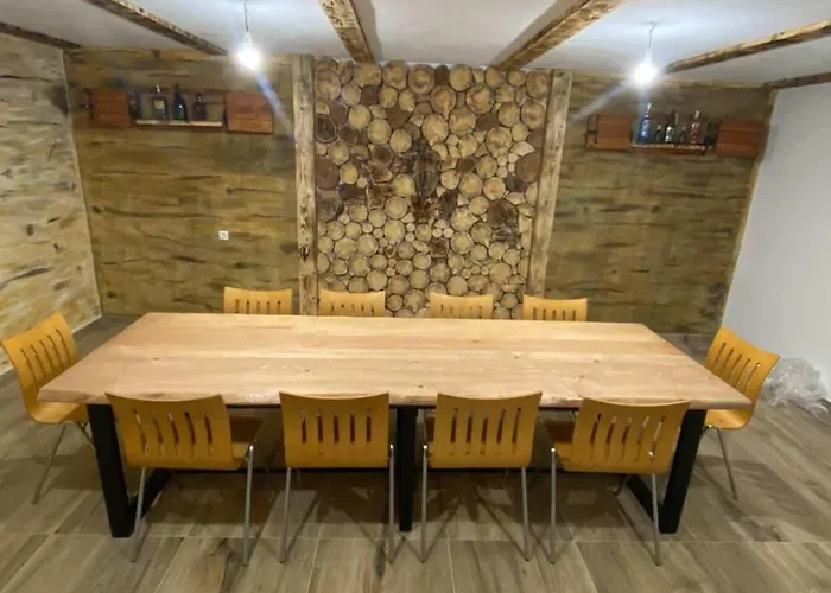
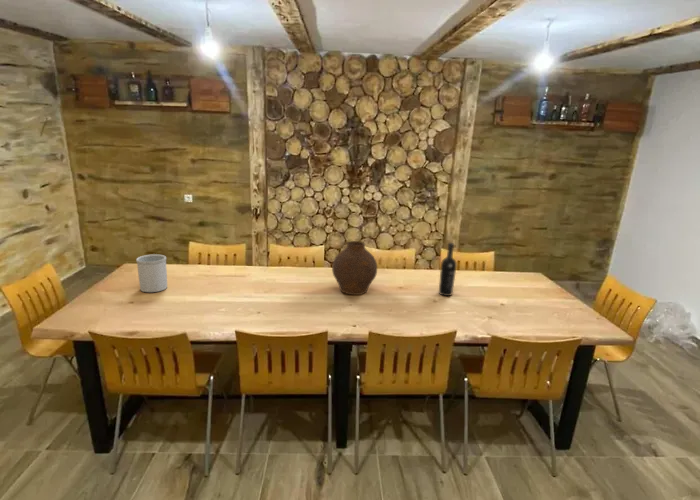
+ vase (354, 267)
+ wine bottle (448, 269)
+ utensil holder (152, 273)
